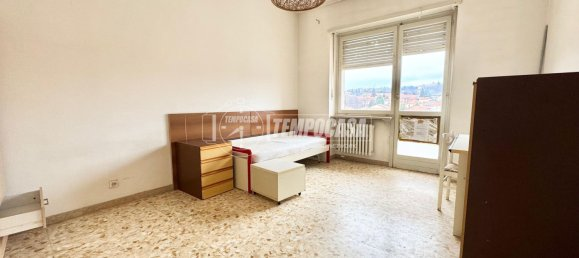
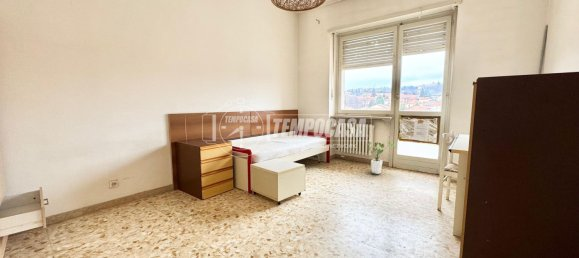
+ house plant (378, 157)
